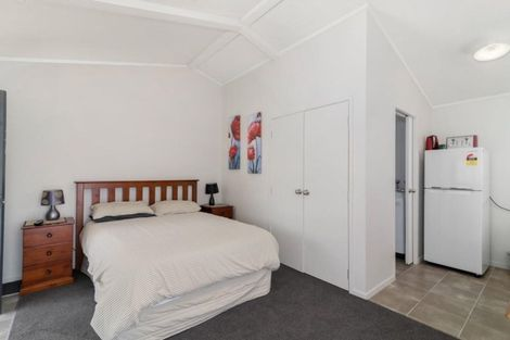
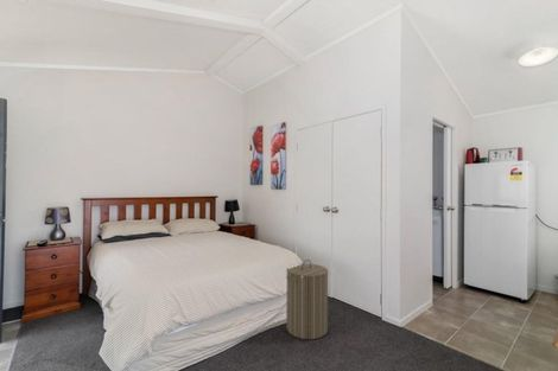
+ laundry hamper (306, 294)
